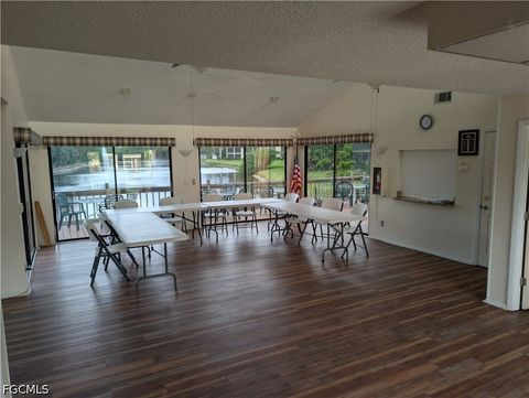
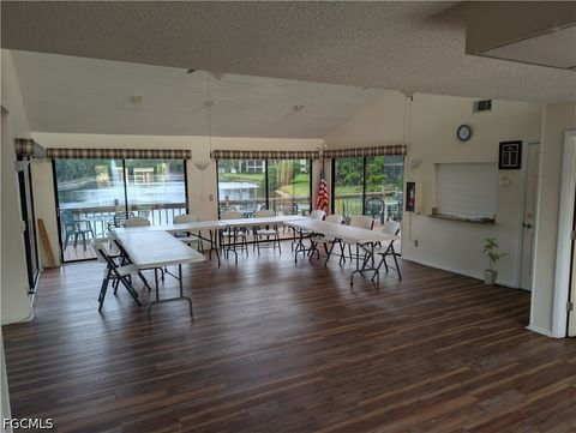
+ house plant (492, 260)
